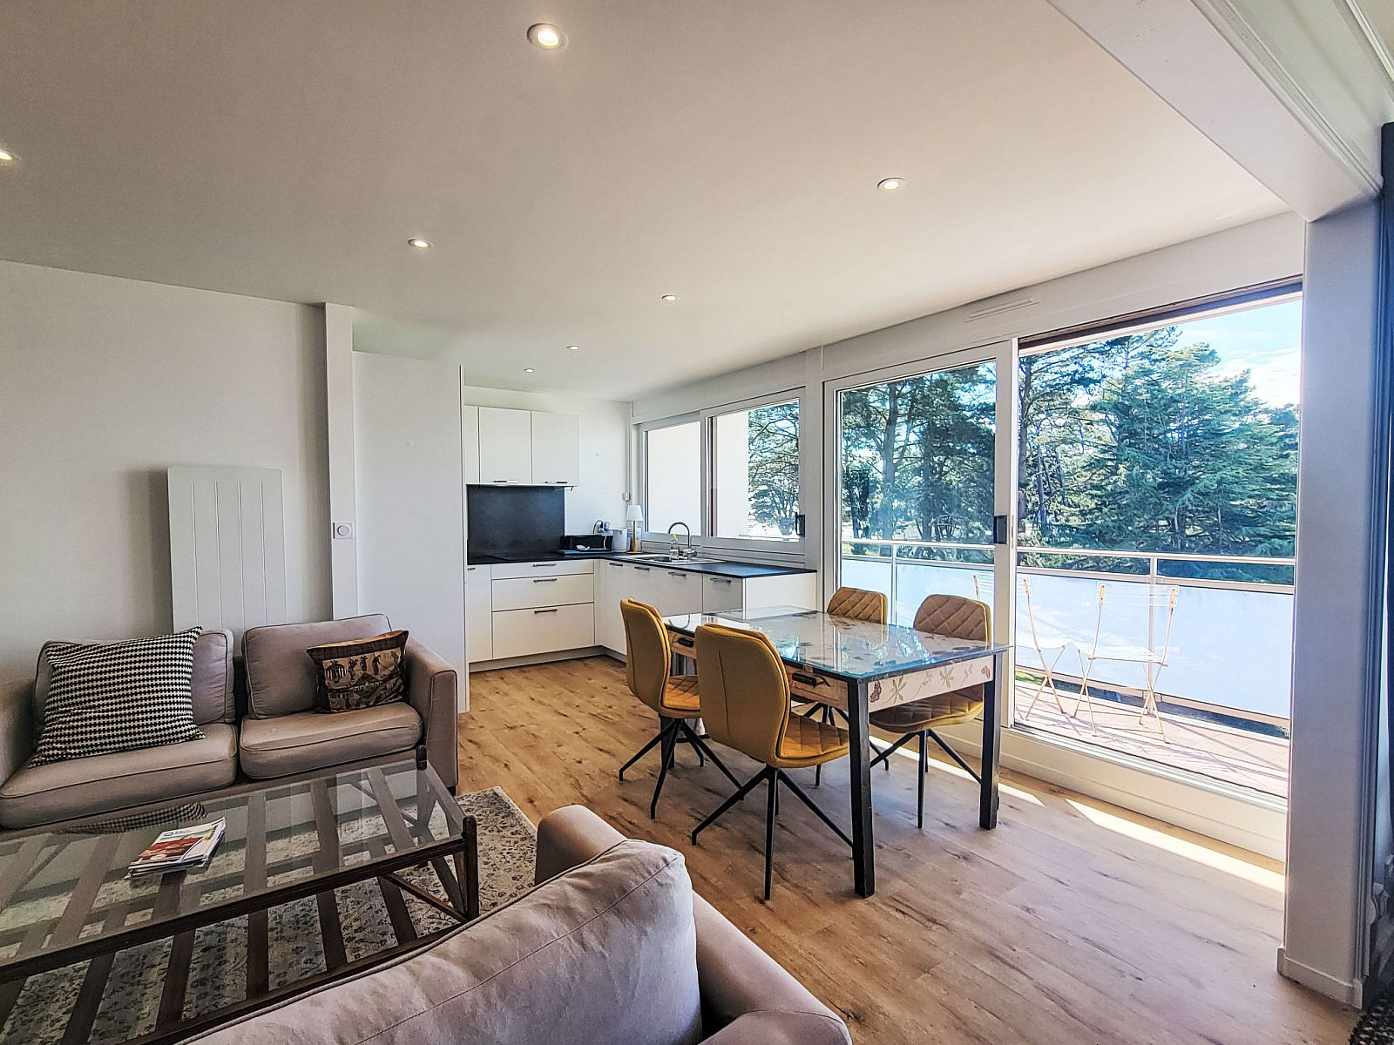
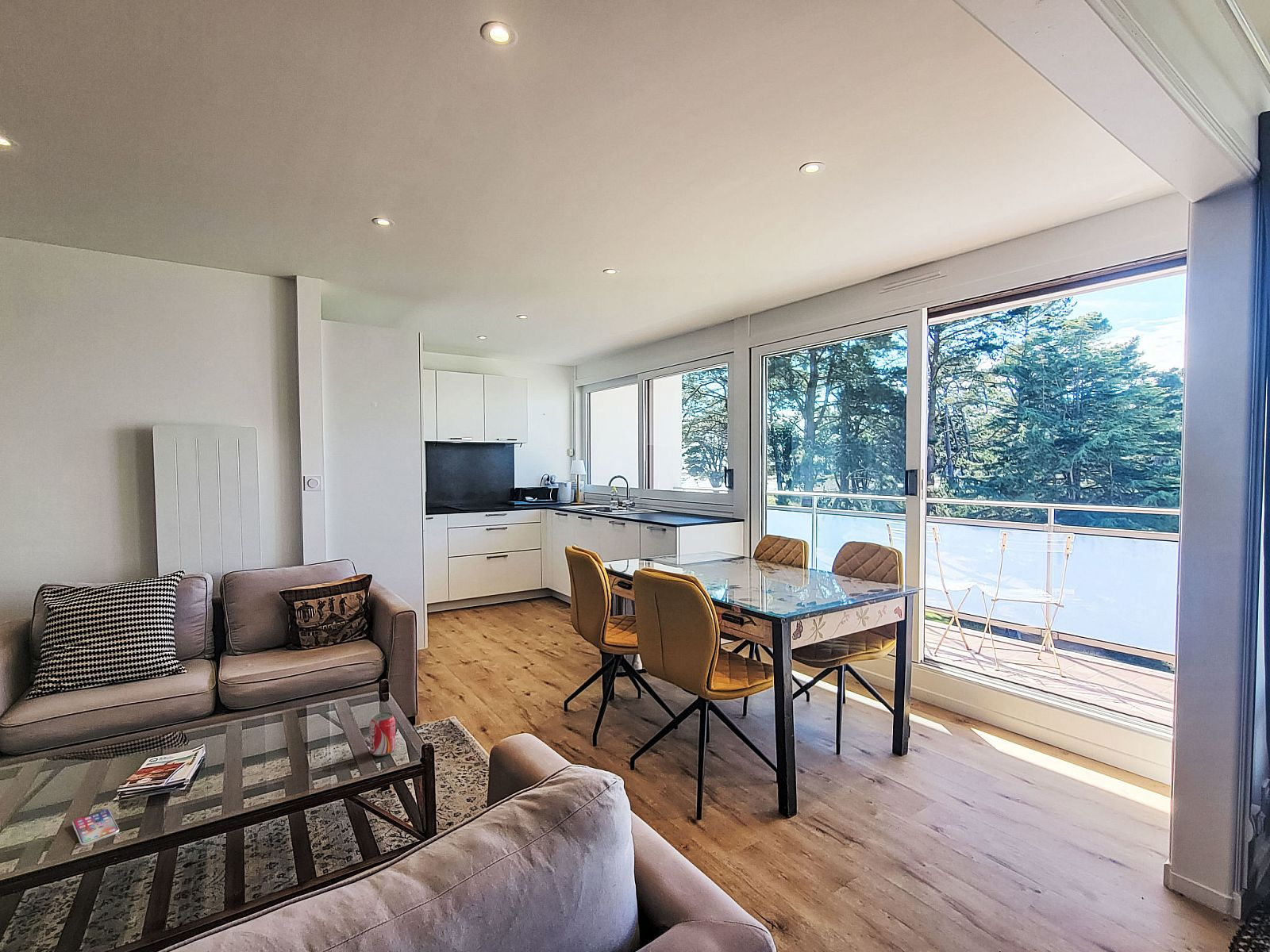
+ smartphone (95, 826)
+ beverage can (383, 733)
